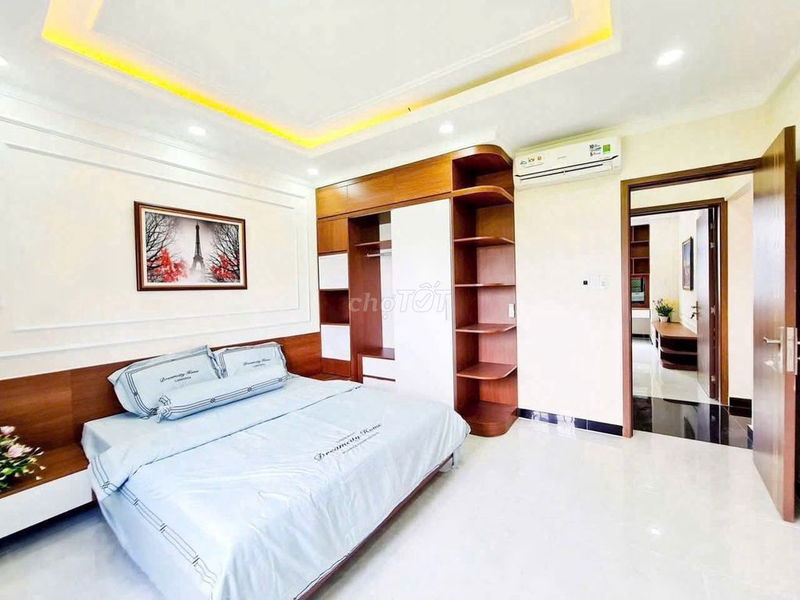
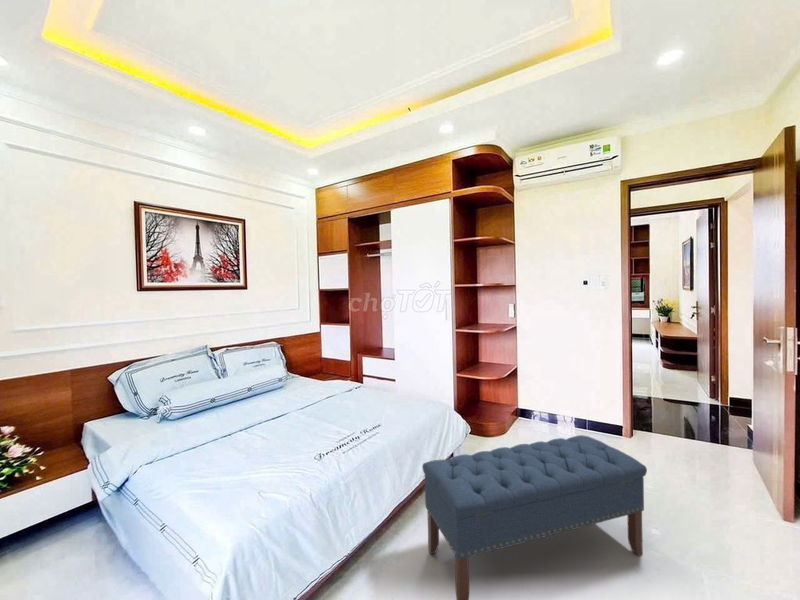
+ bench (532, 505)
